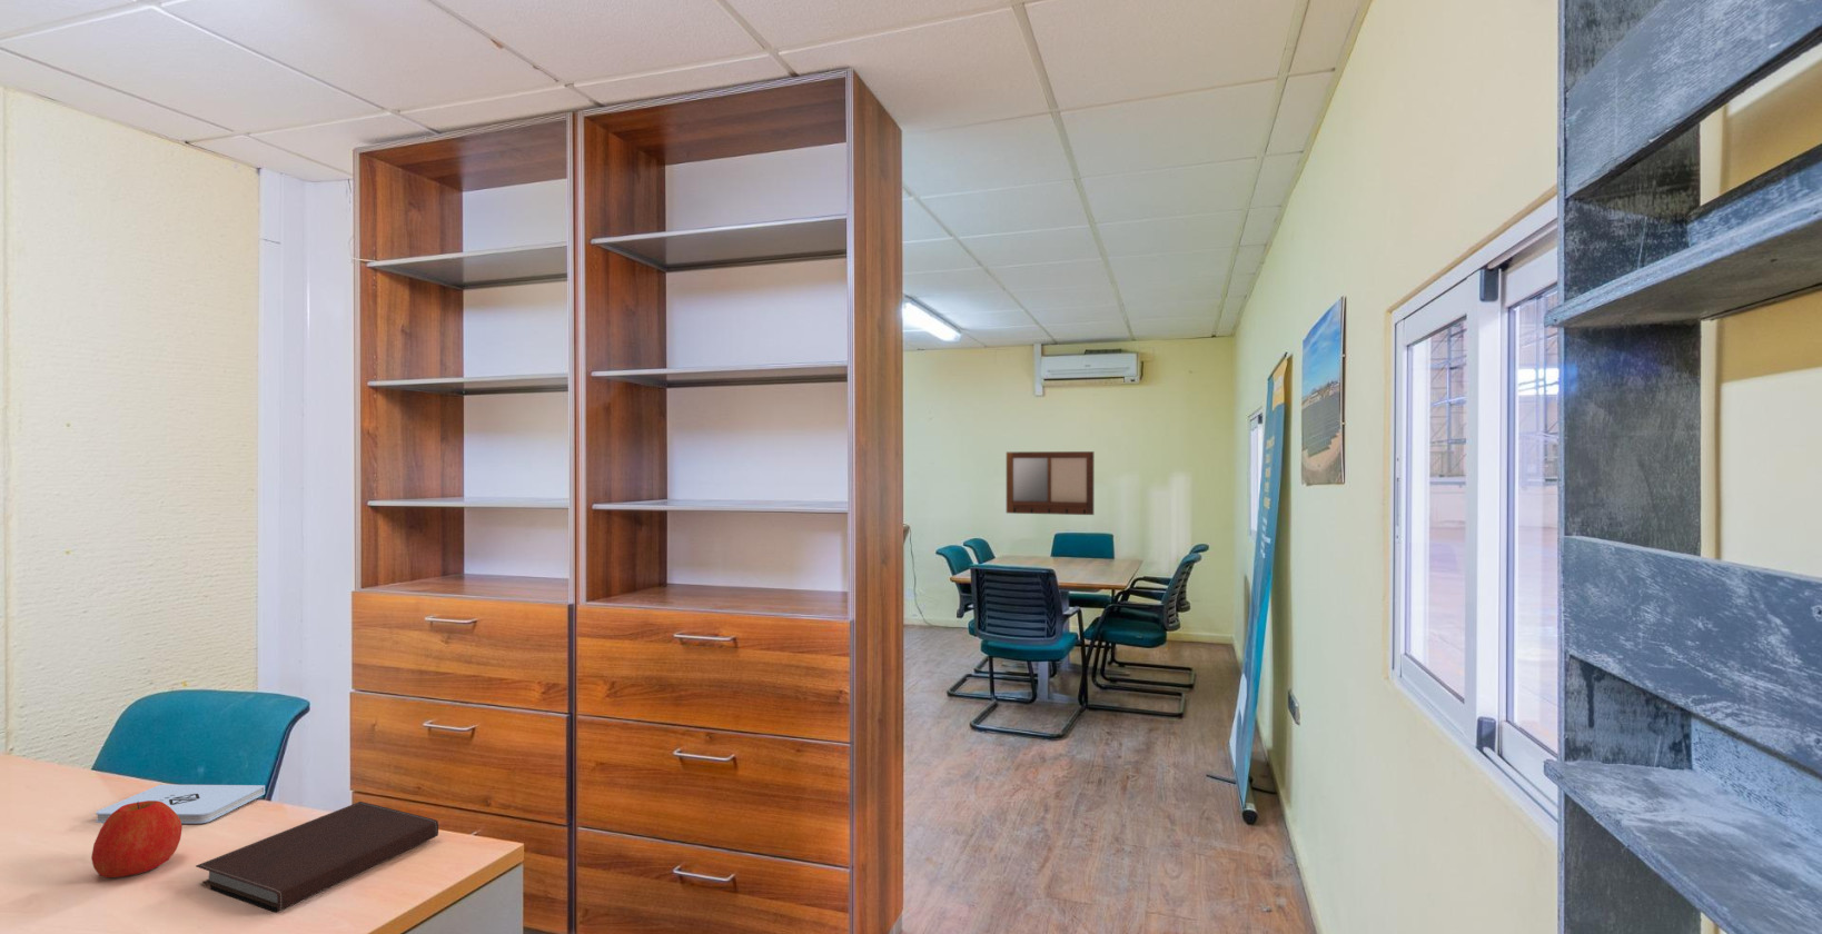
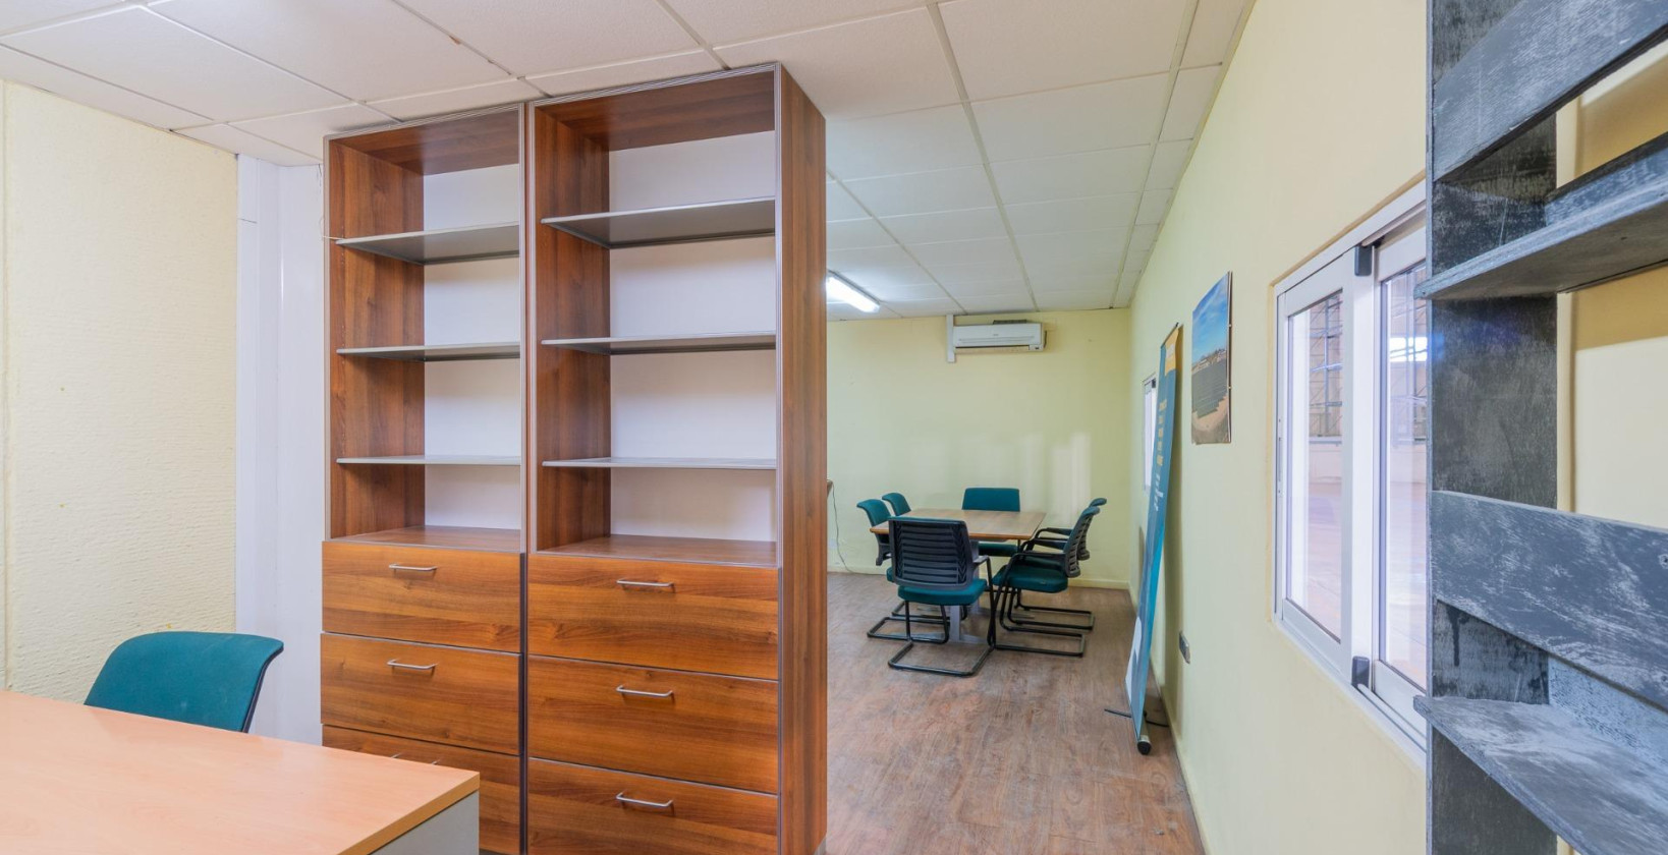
- notepad (181, 803)
- writing board (1047, 482)
- apple (137, 834)
- notebook (324, 851)
